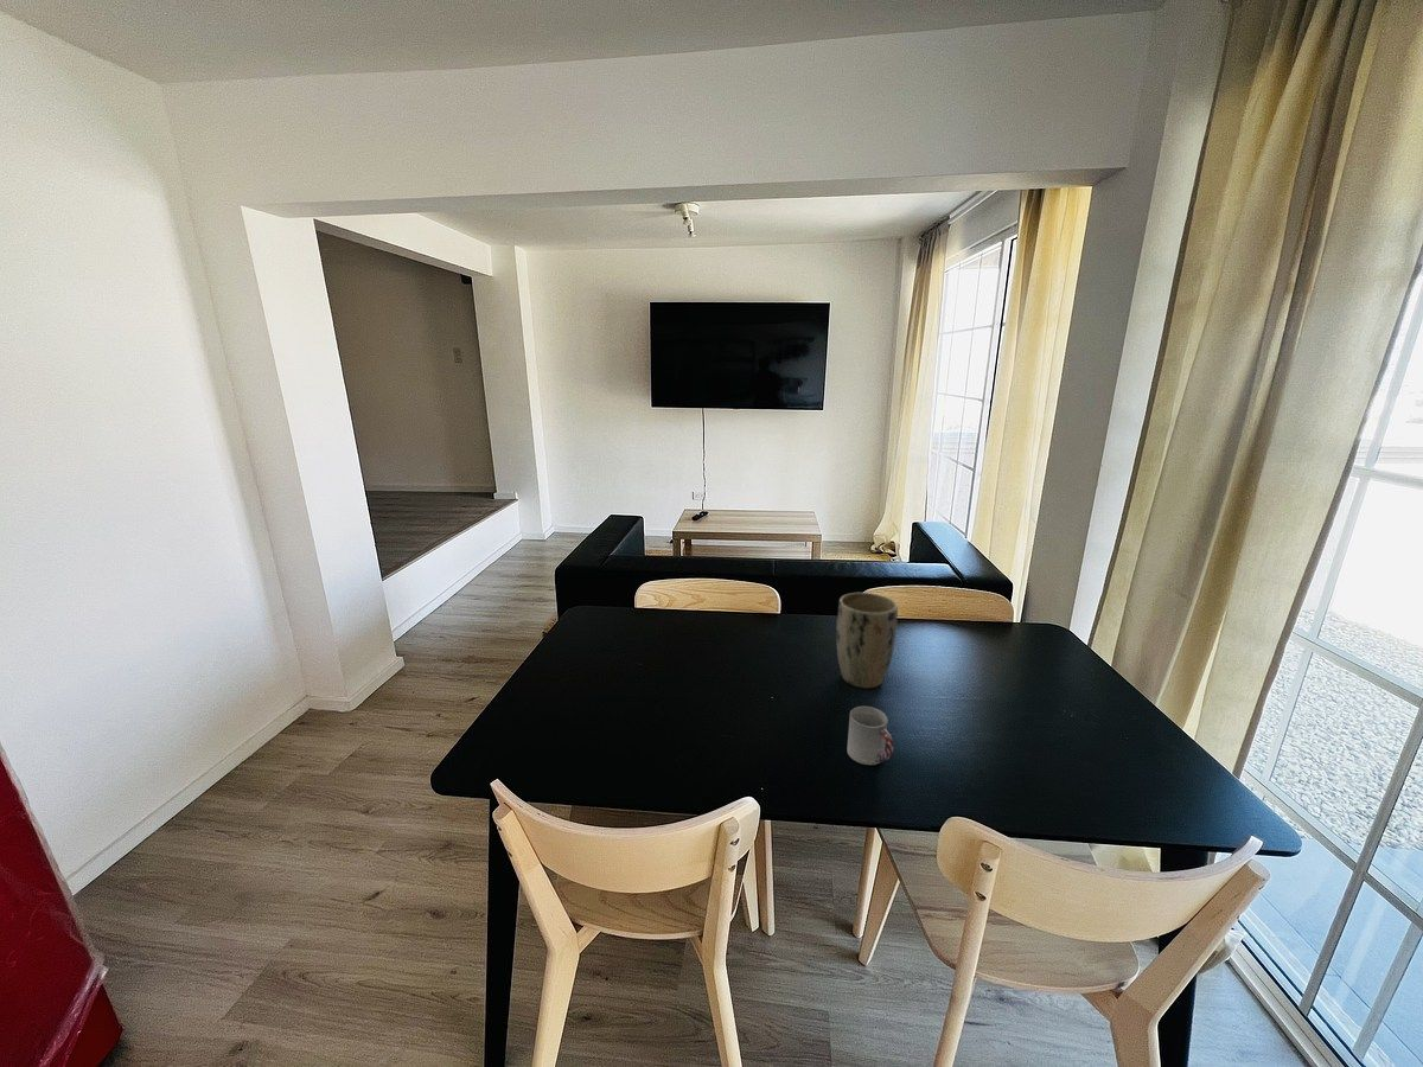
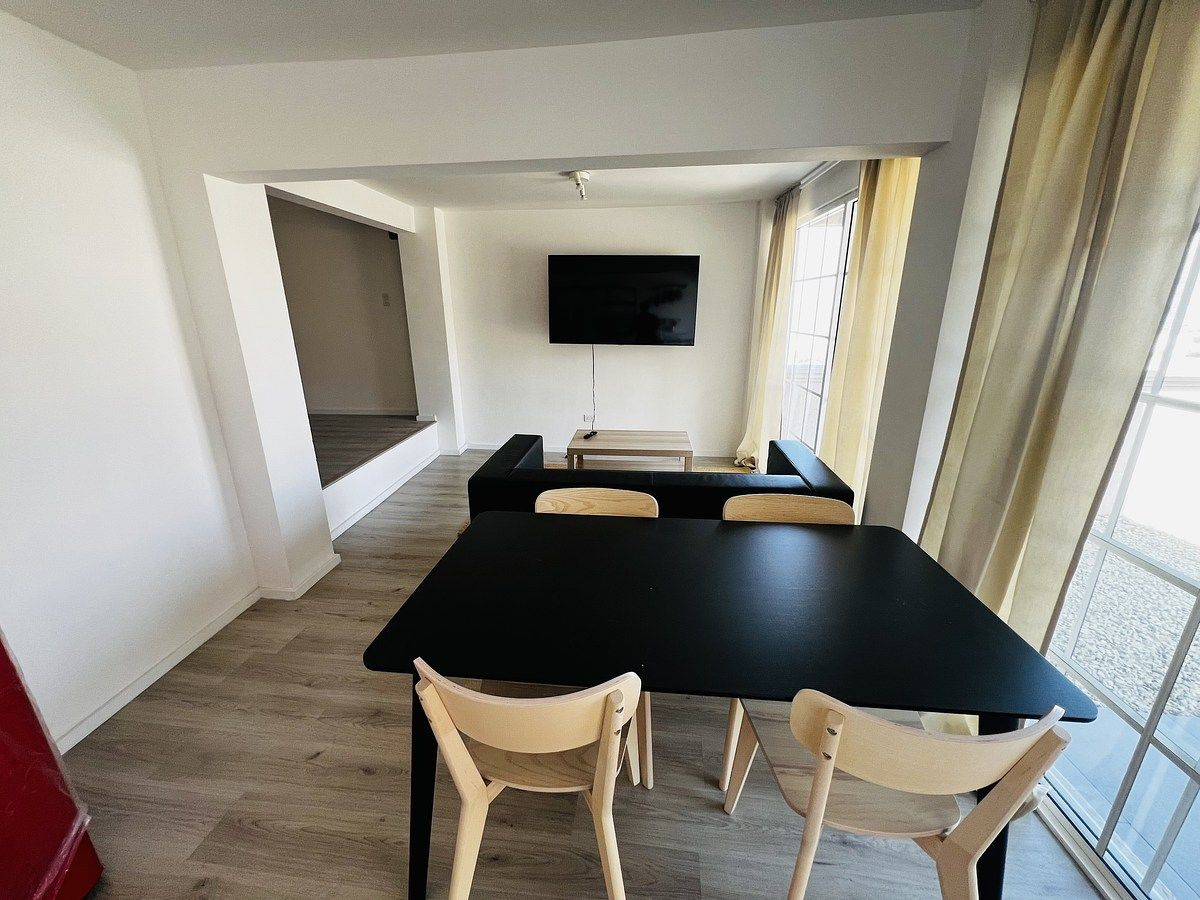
- cup (872, 739)
- plant pot (864, 640)
